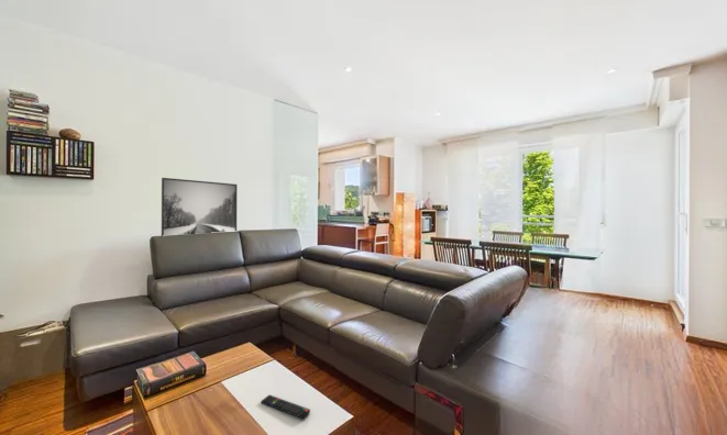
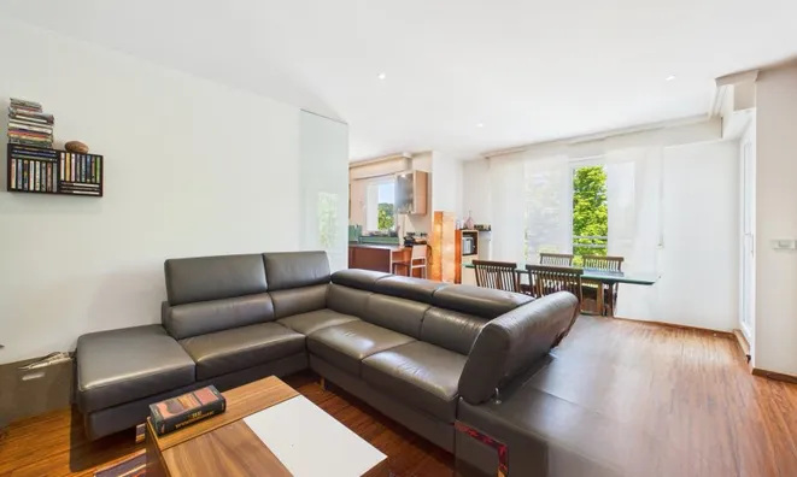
- remote control (285, 406)
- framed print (202, 215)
